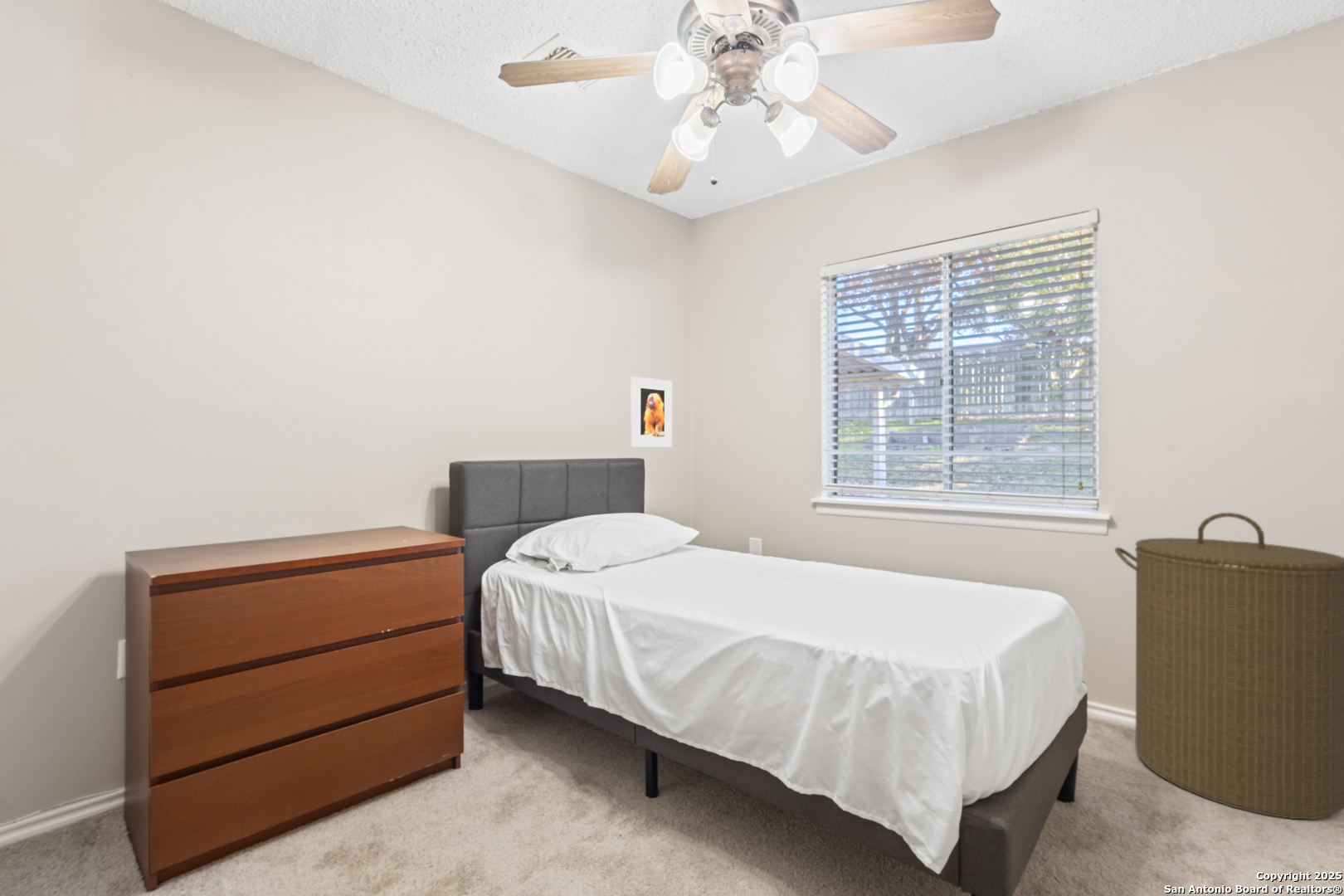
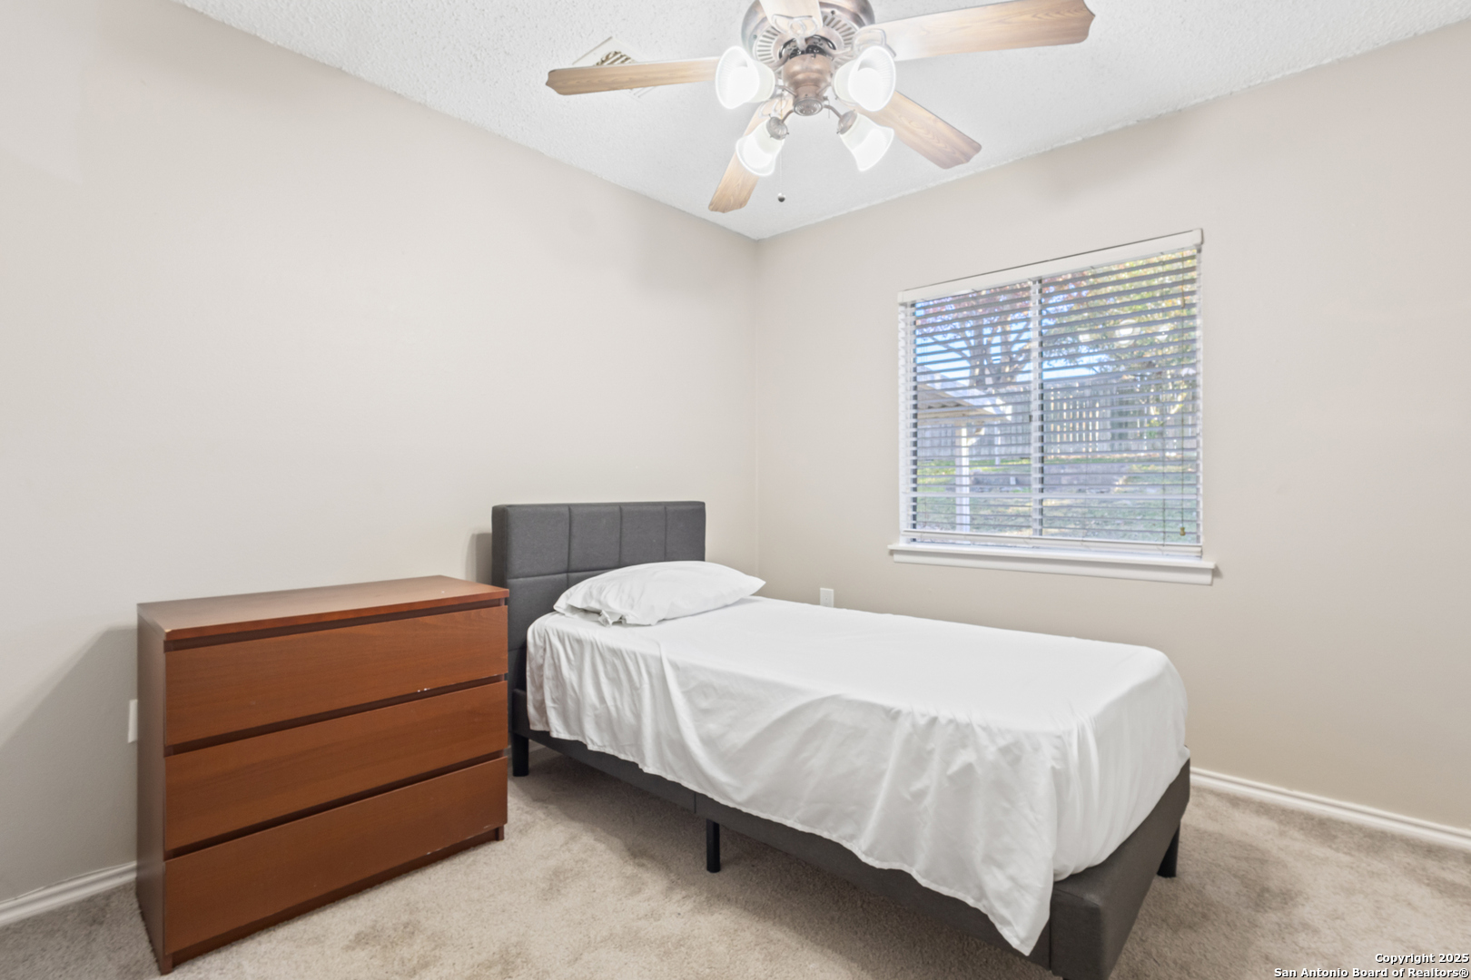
- laundry hamper (1232, 644)
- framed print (652, 412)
